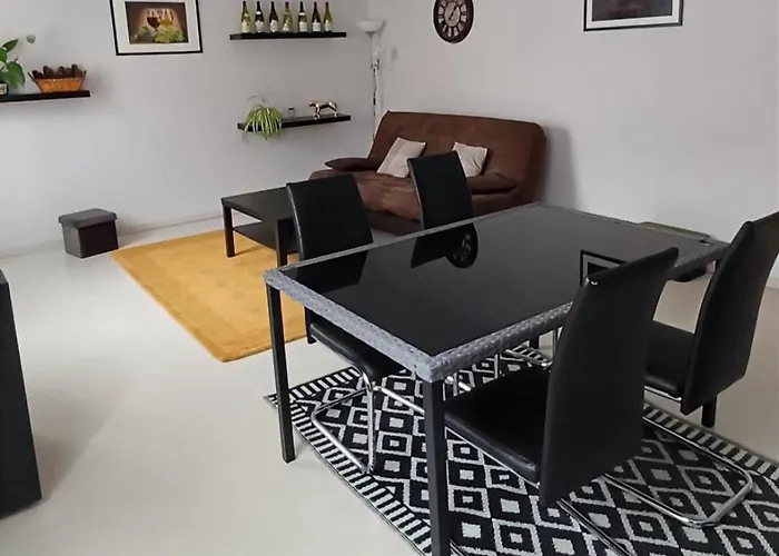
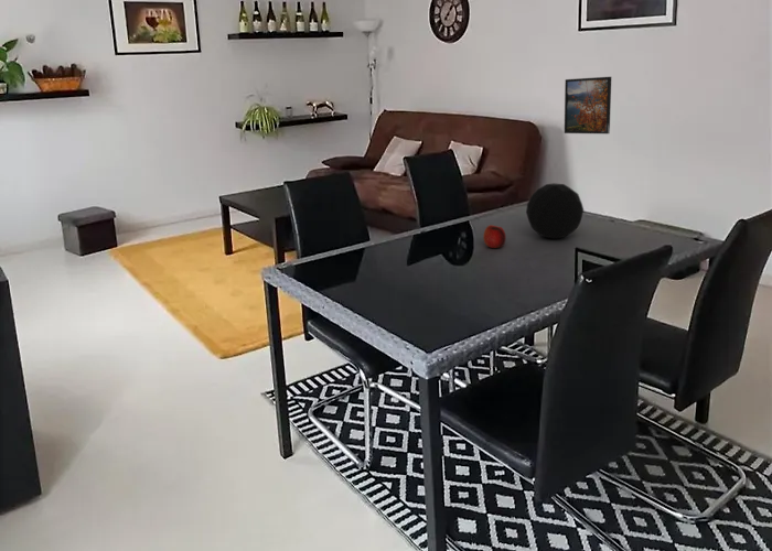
+ fruit (494, 236)
+ decorative orb (554, 210)
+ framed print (587, 106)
